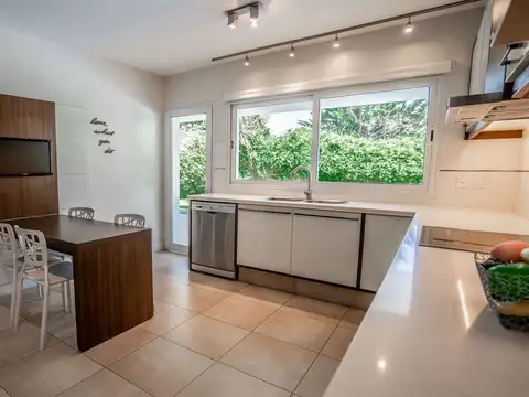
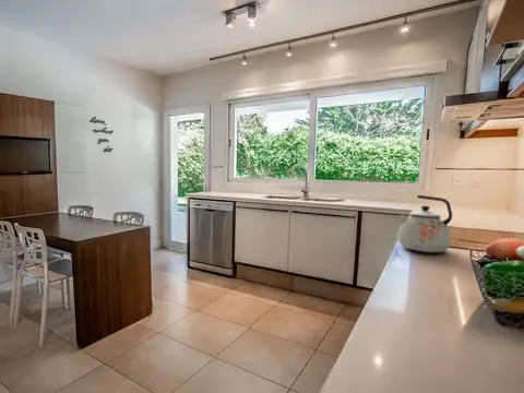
+ kettle (424, 222)
